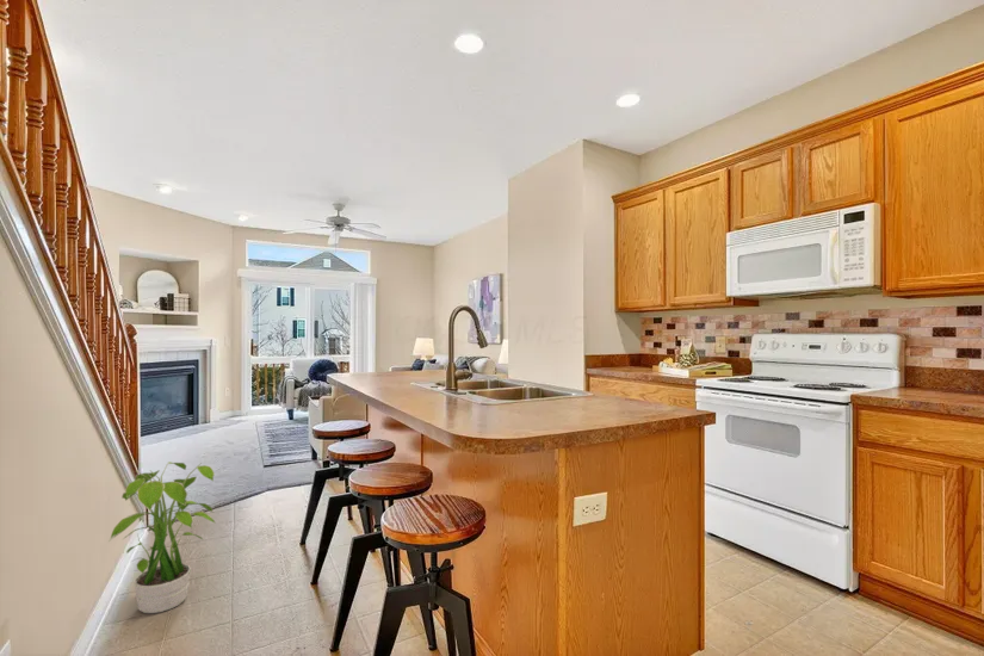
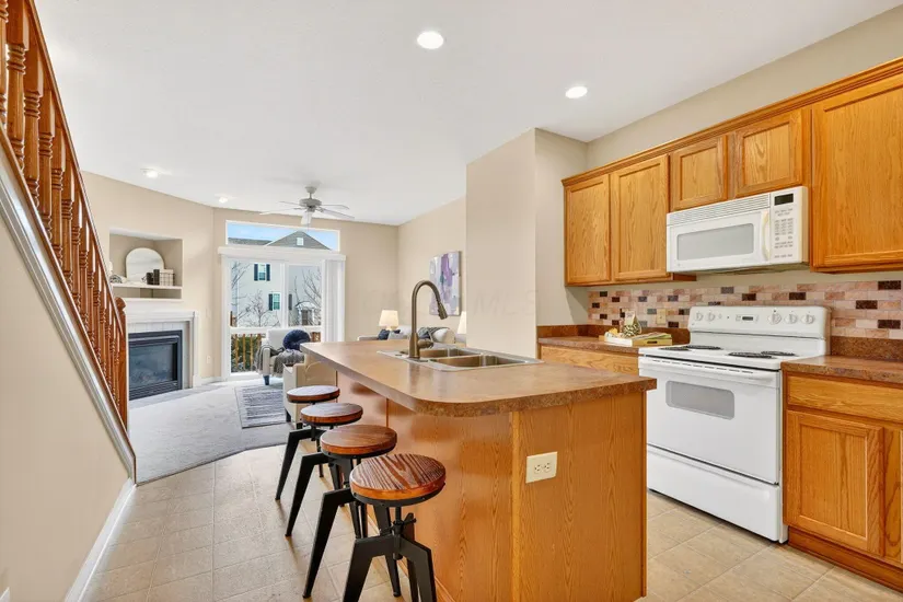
- potted plant (166, 536)
